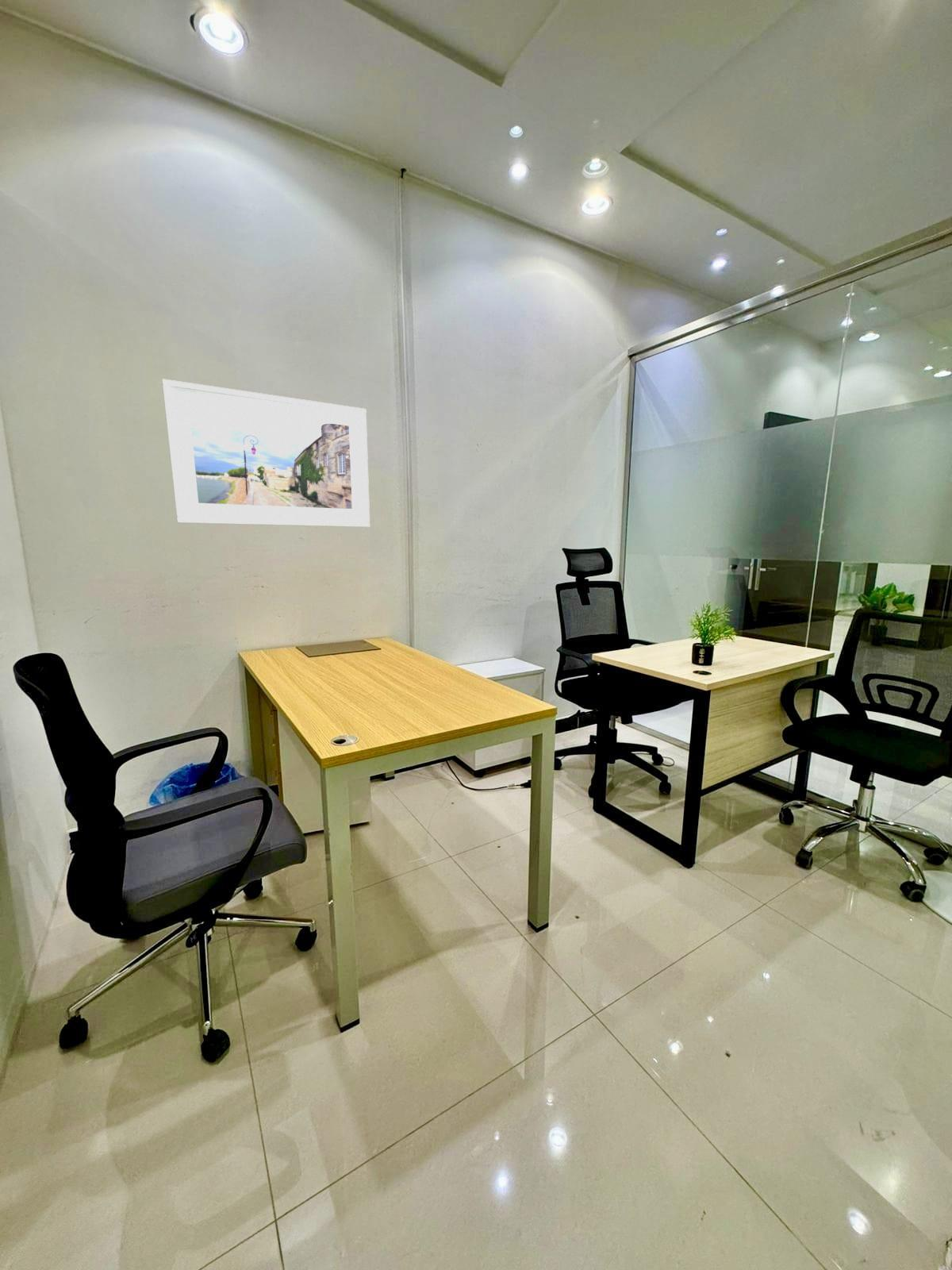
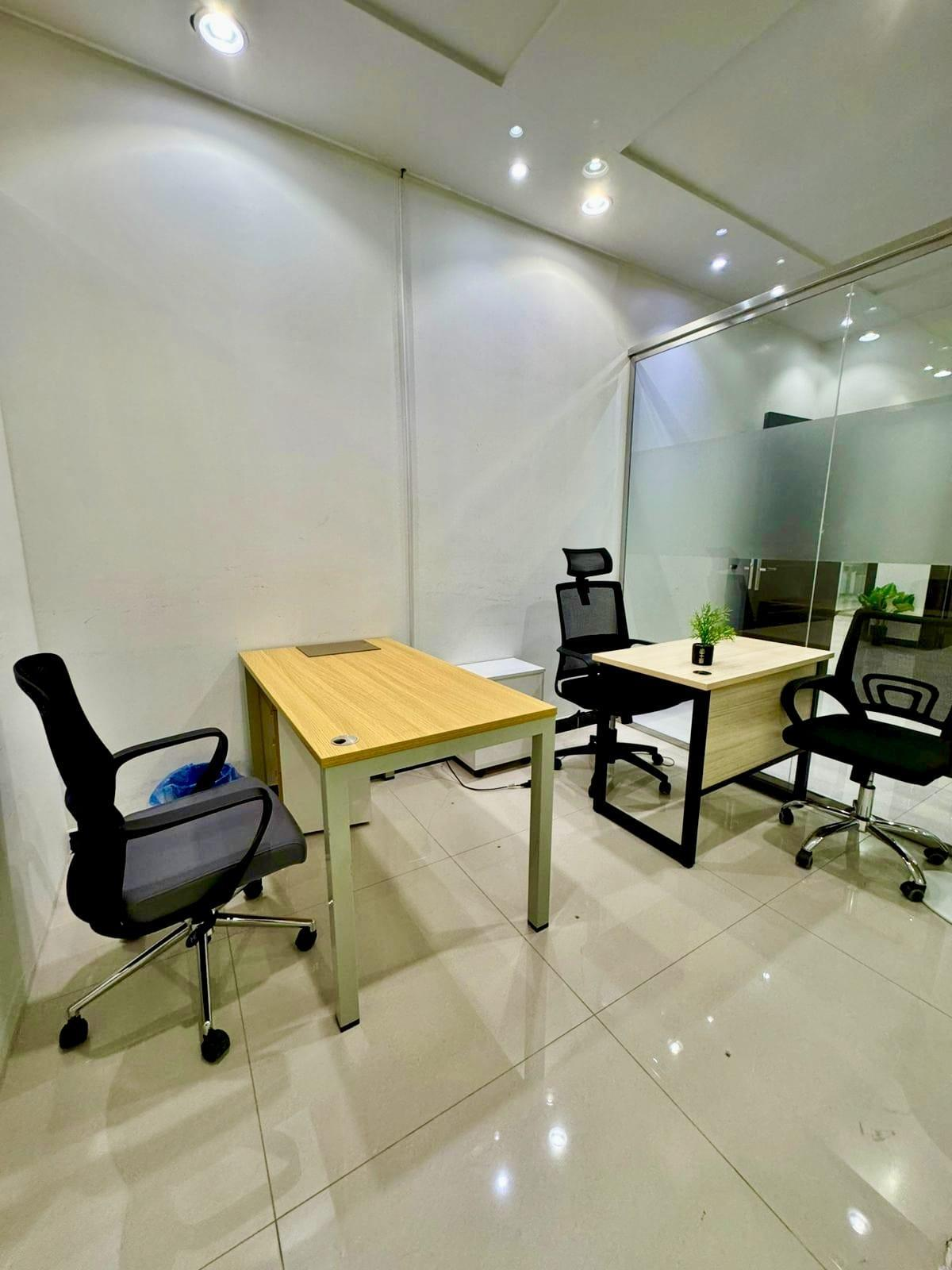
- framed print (278, 462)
